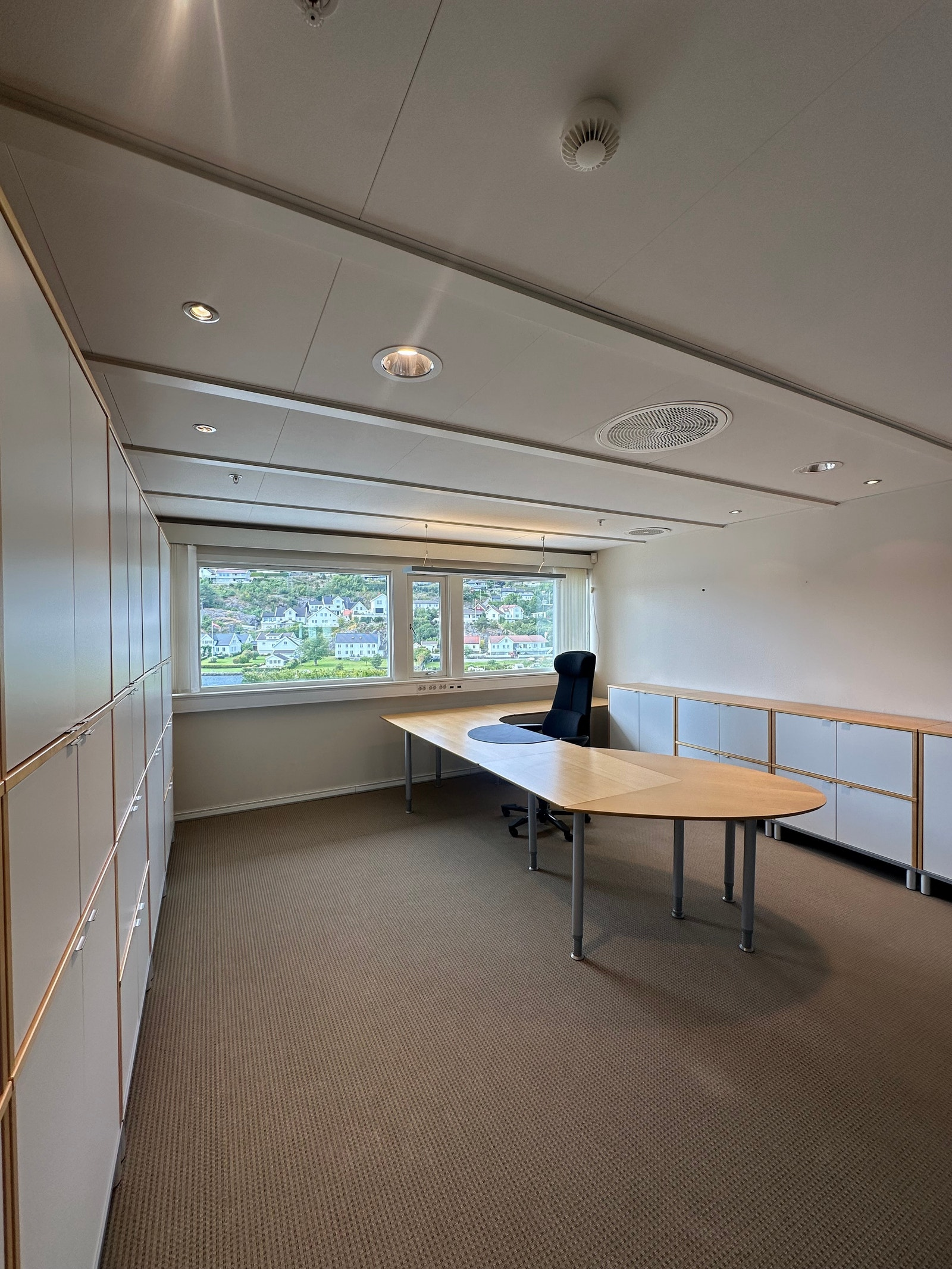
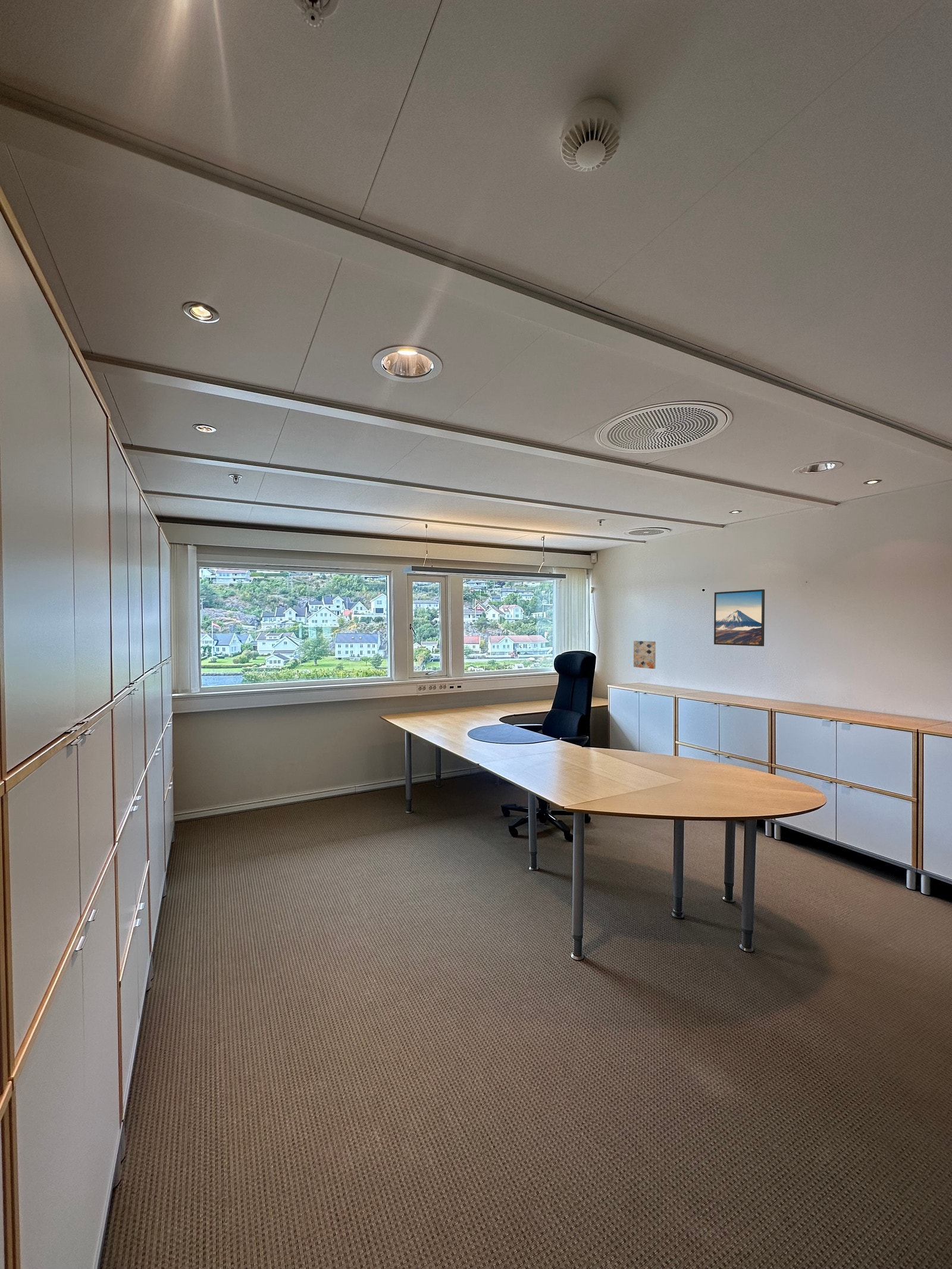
+ wall art (644, 654)
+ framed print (738, 618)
